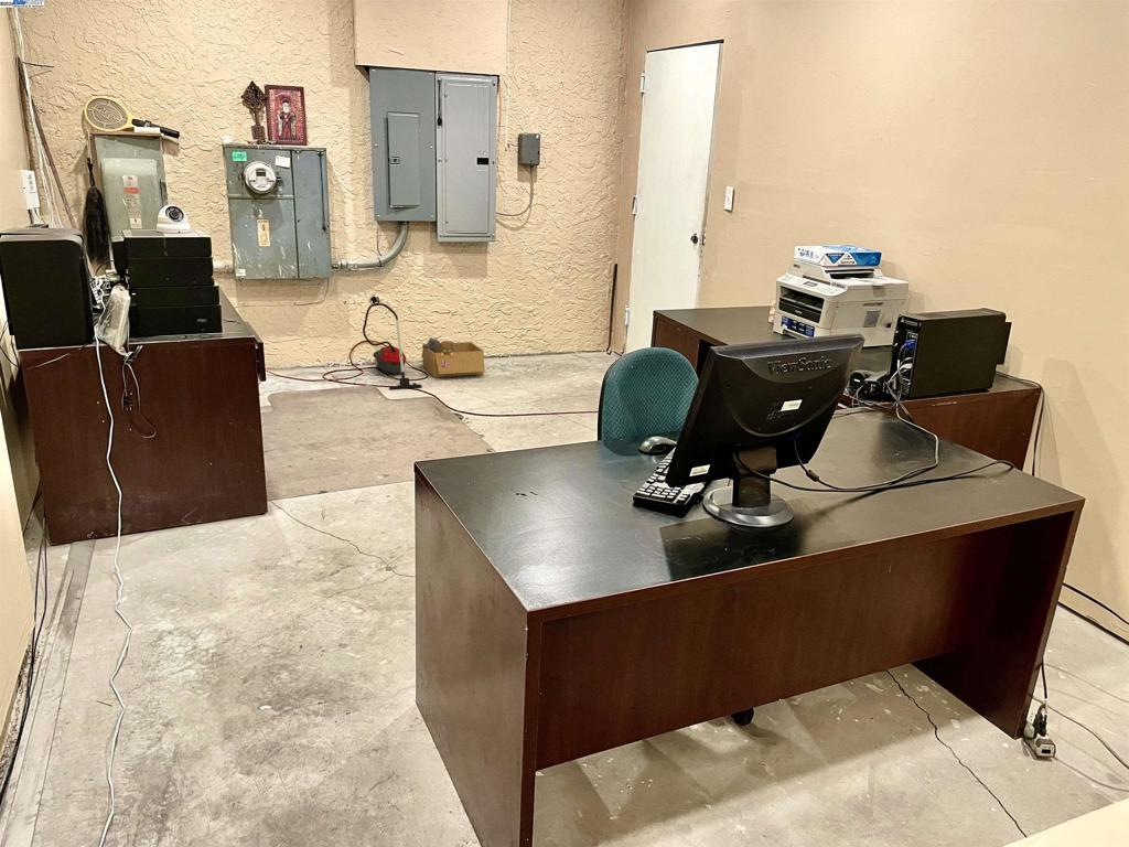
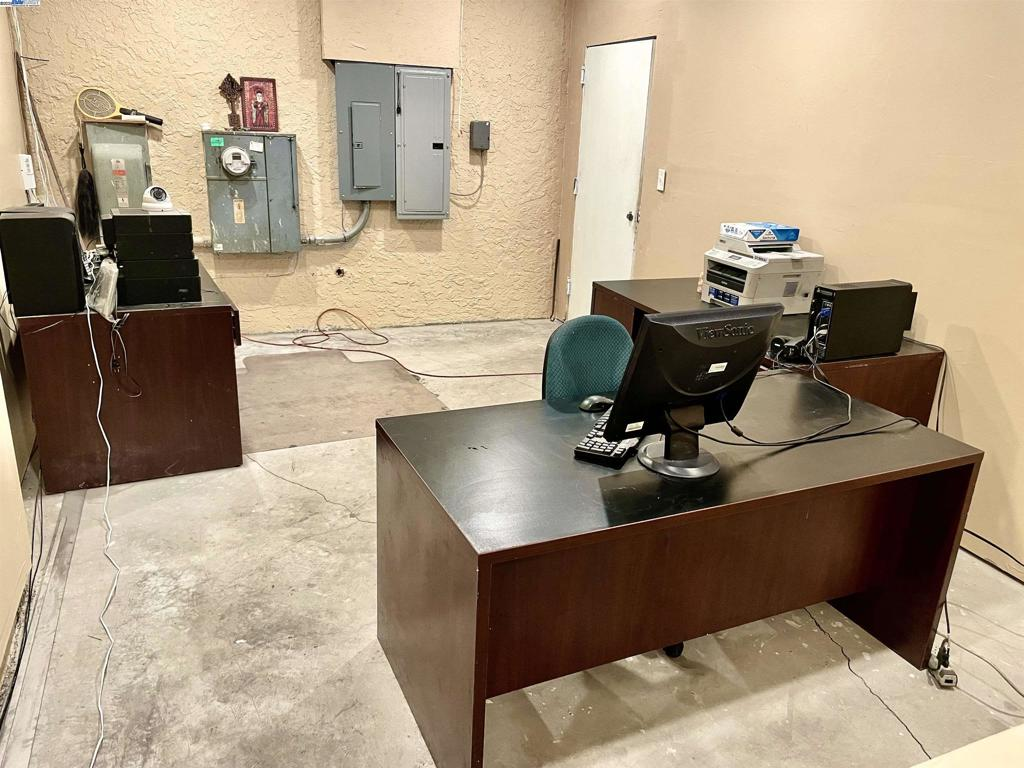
- vacuum cleaner (386, 341)
- cardboard box (452, 354)
